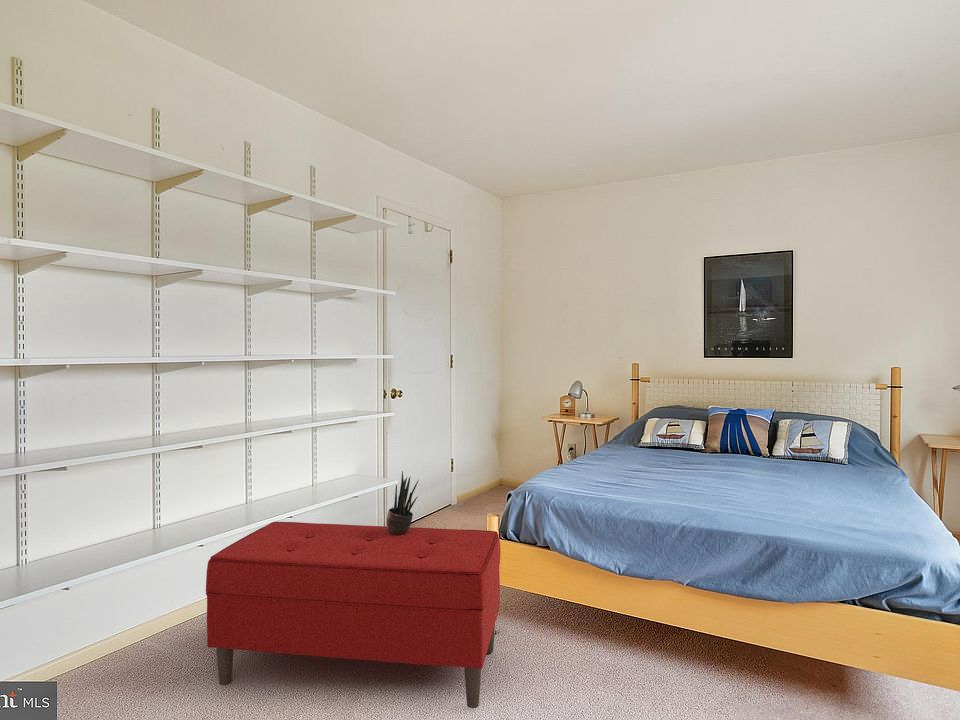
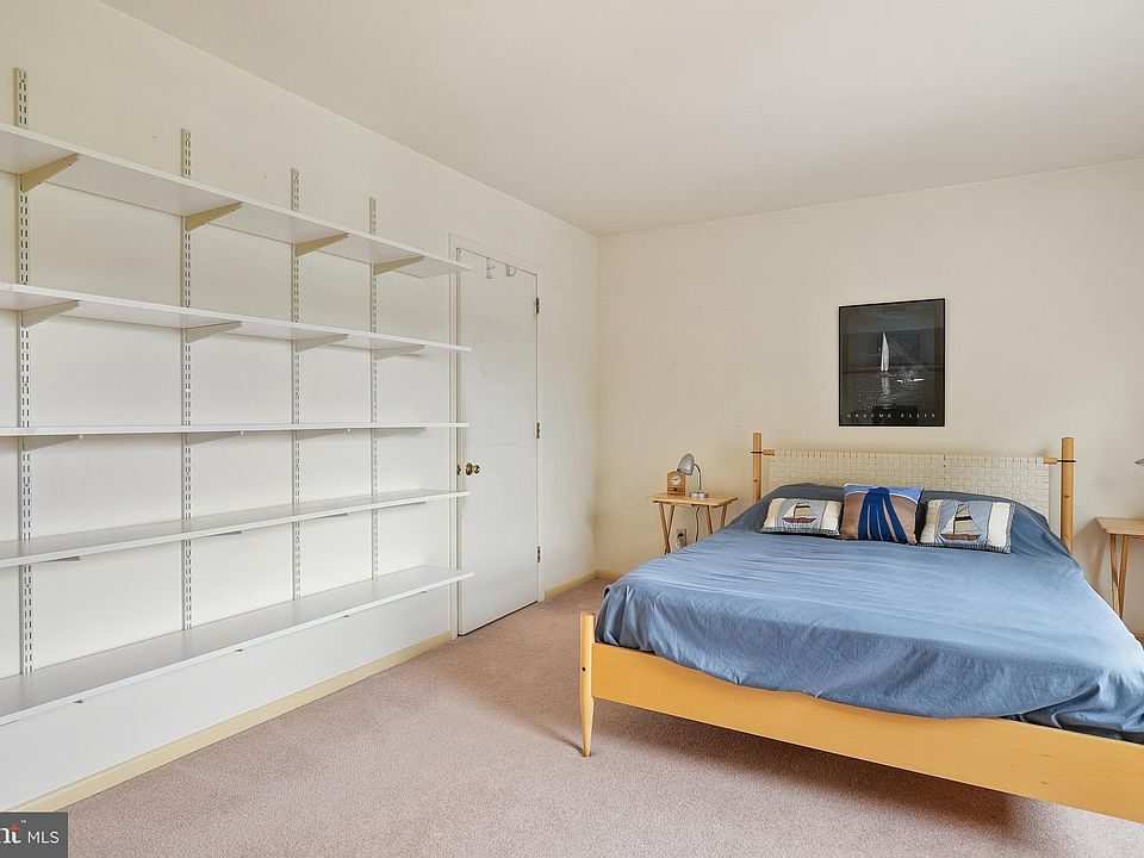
- potted plant (402, 501)
- bench (363, 604)
